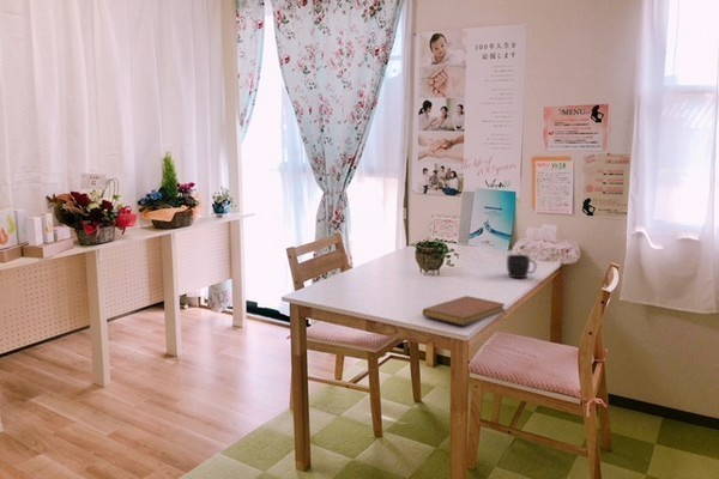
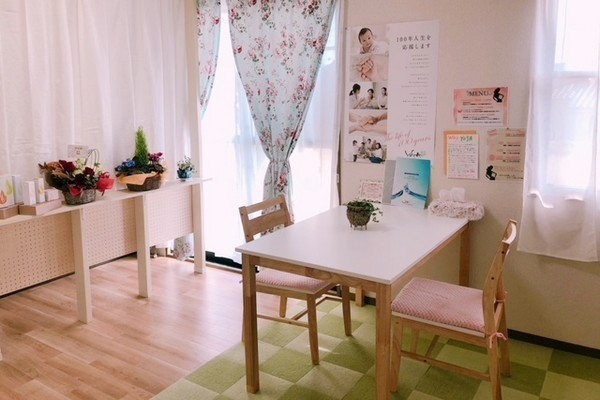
- mug (520, 266)
- notebook (464, 309)
